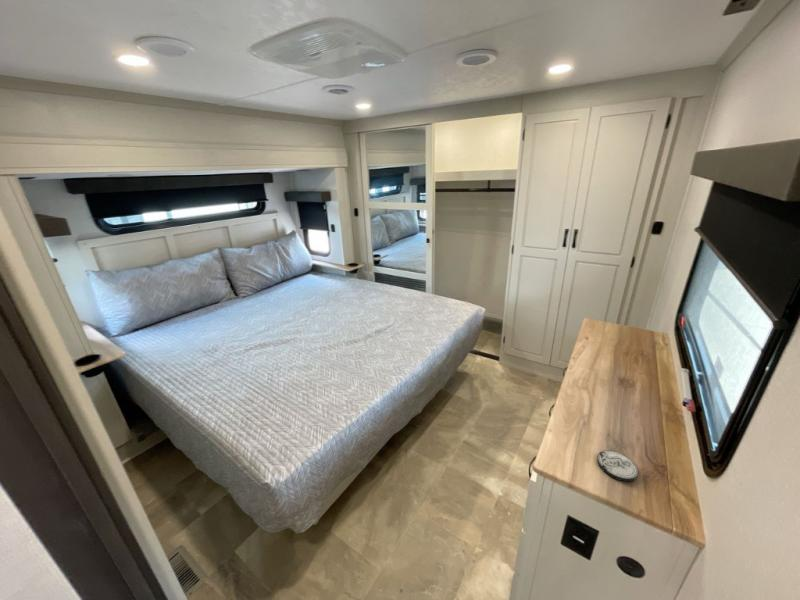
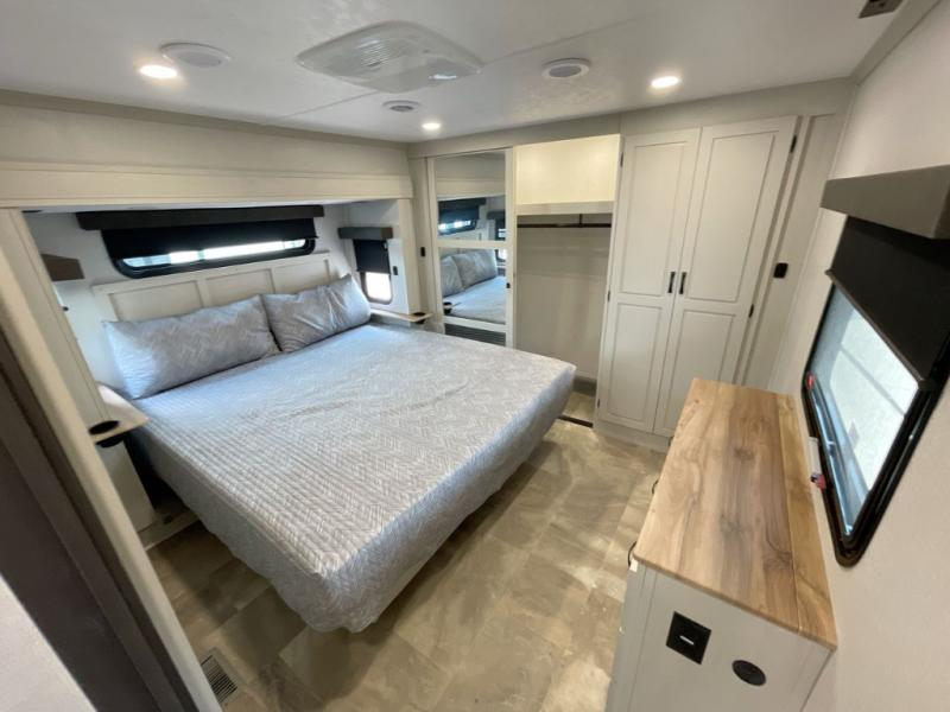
- coaster (617, 465)
